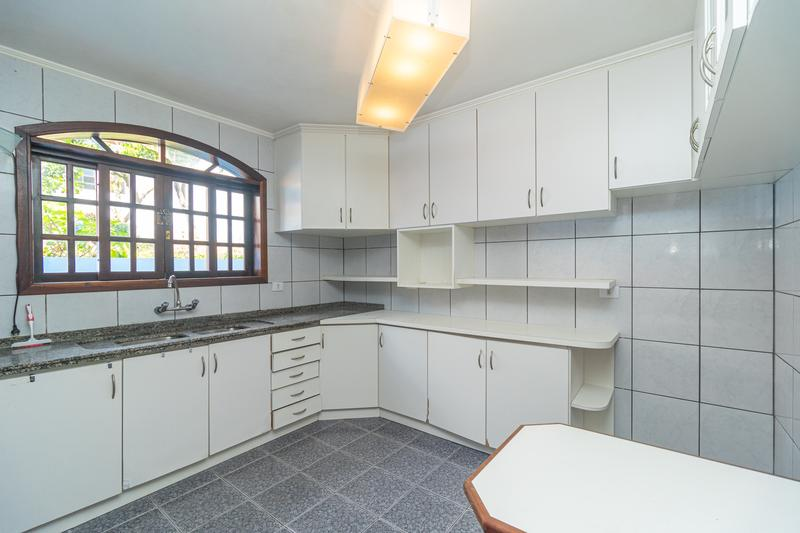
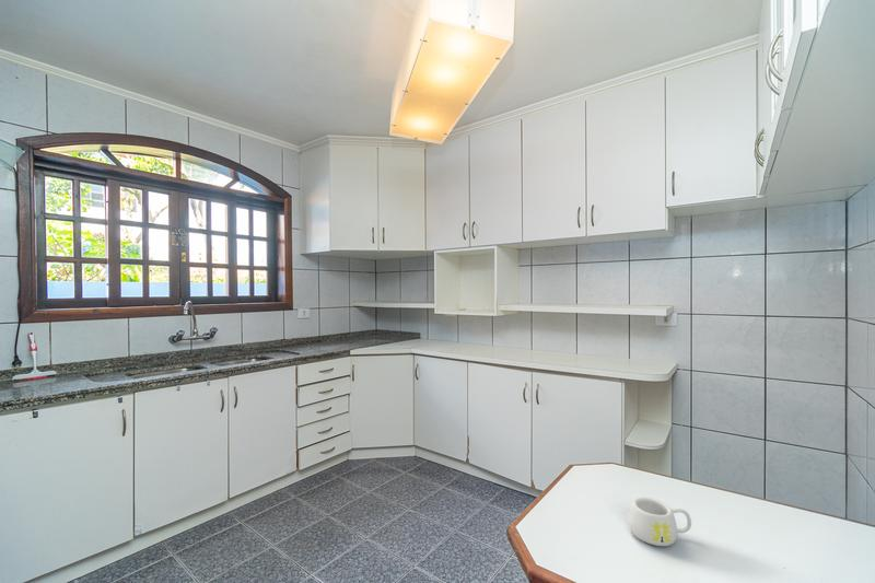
+ mug (660, 521)
